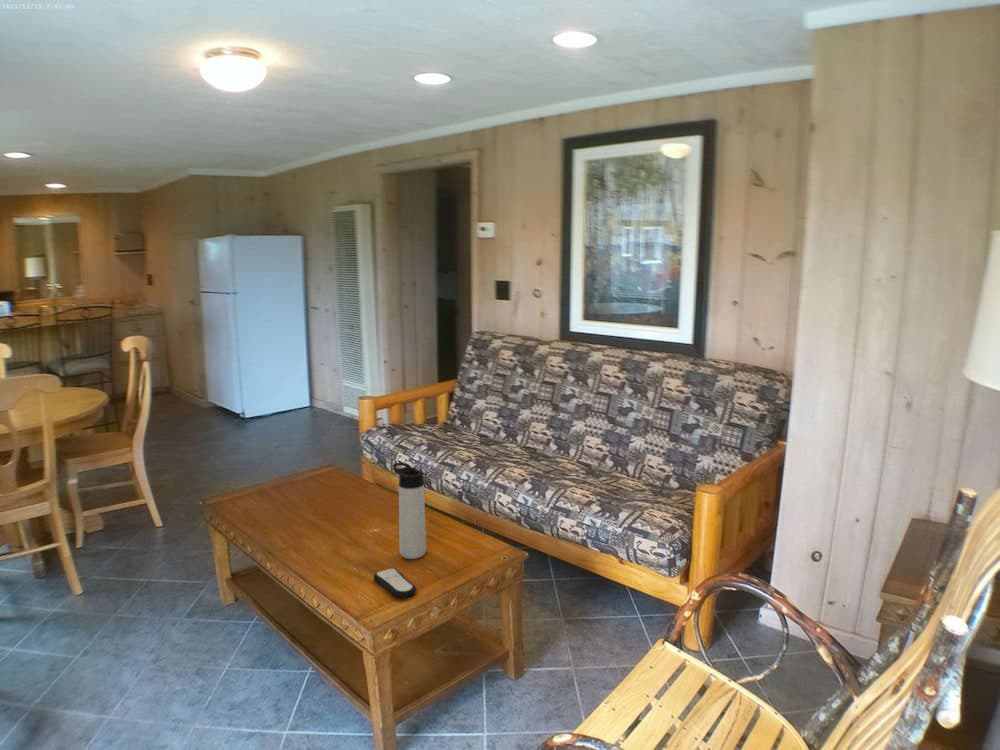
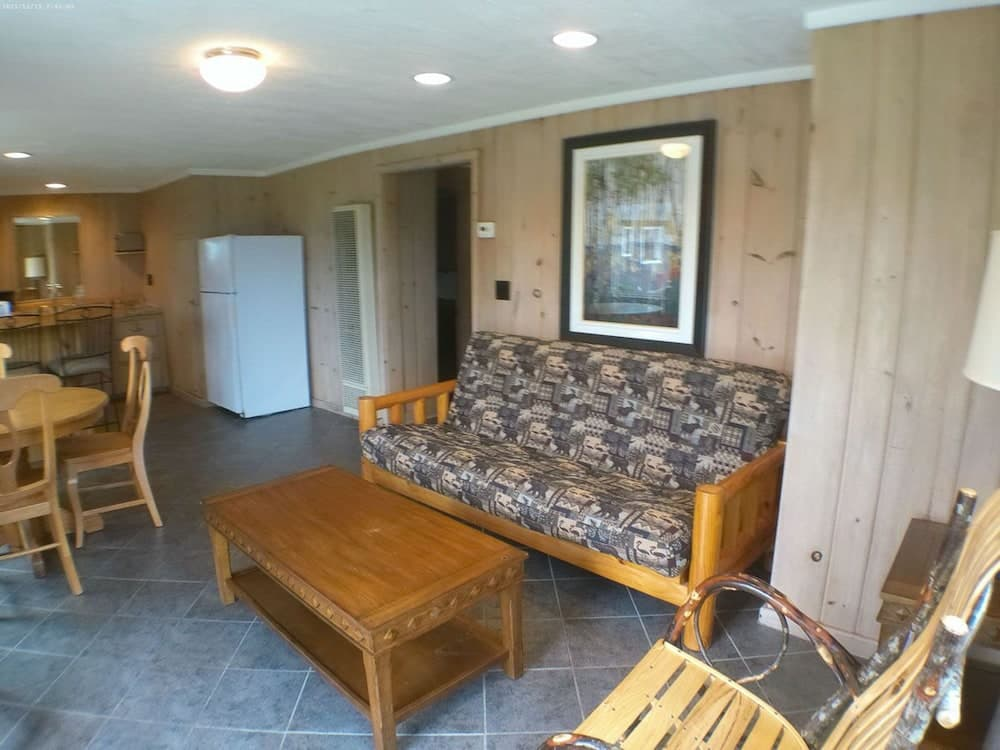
- thermos bottle (408, 510)
- remote control (395, 582)
